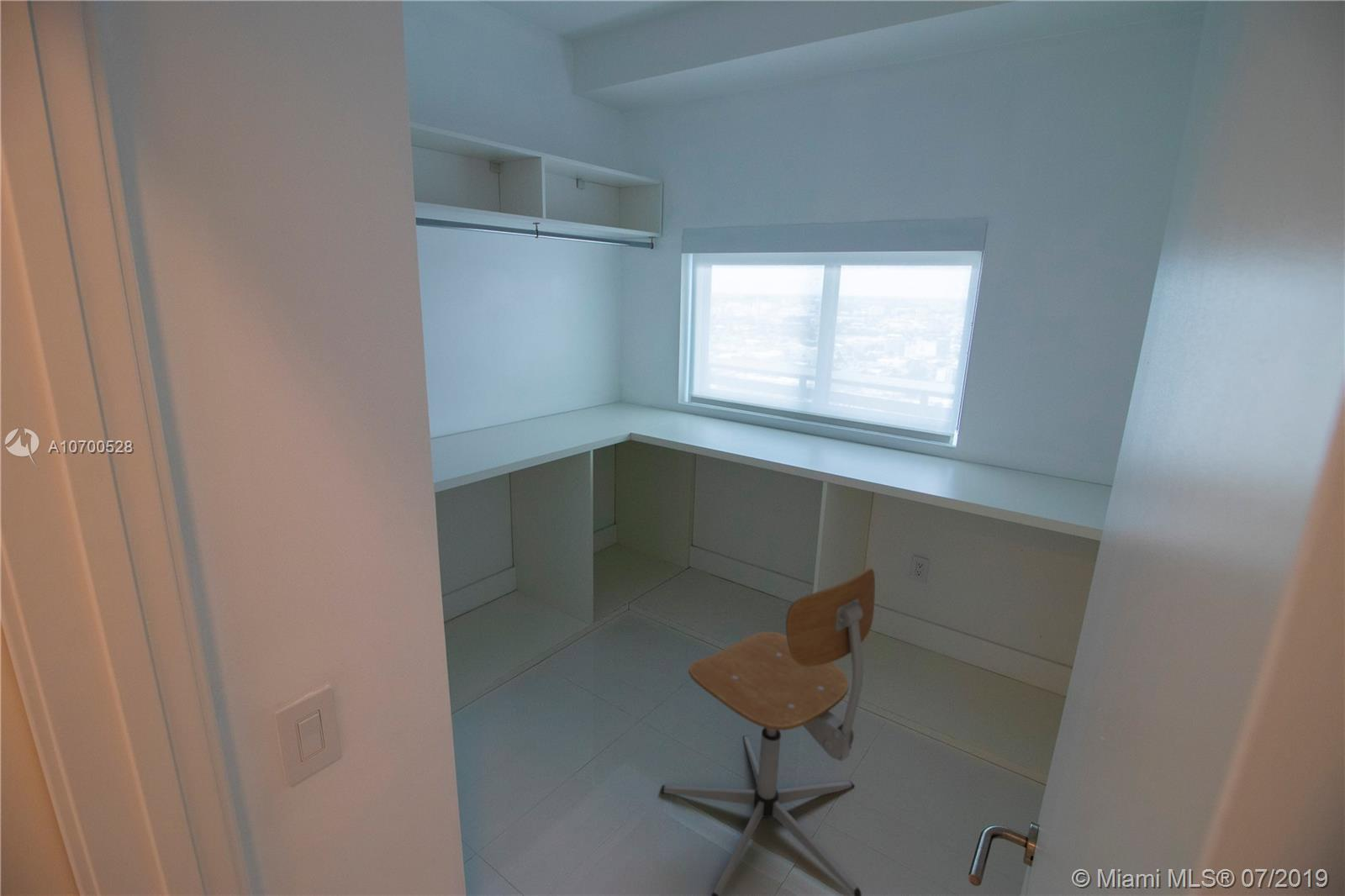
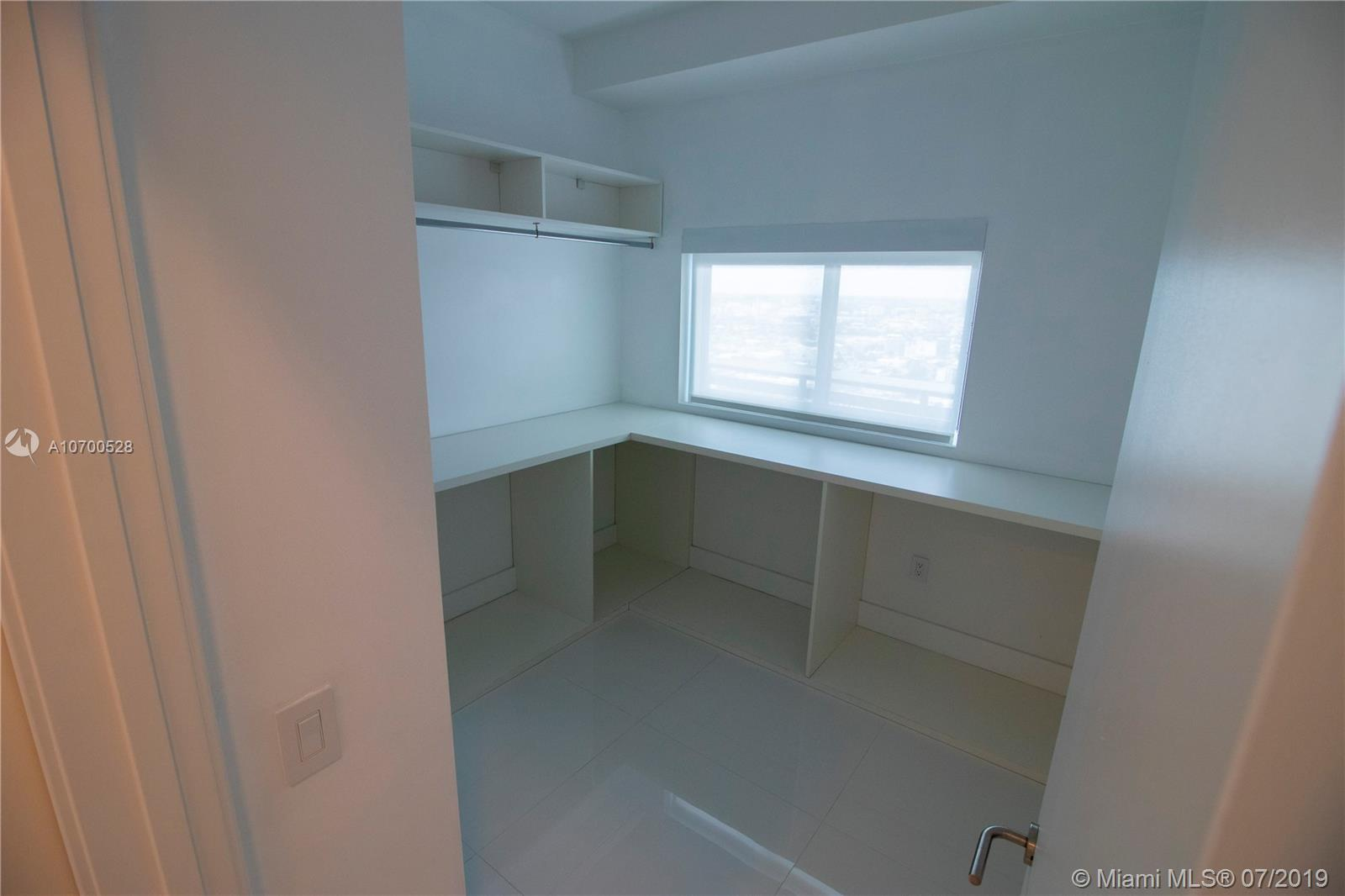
- office chair (782, 698)
